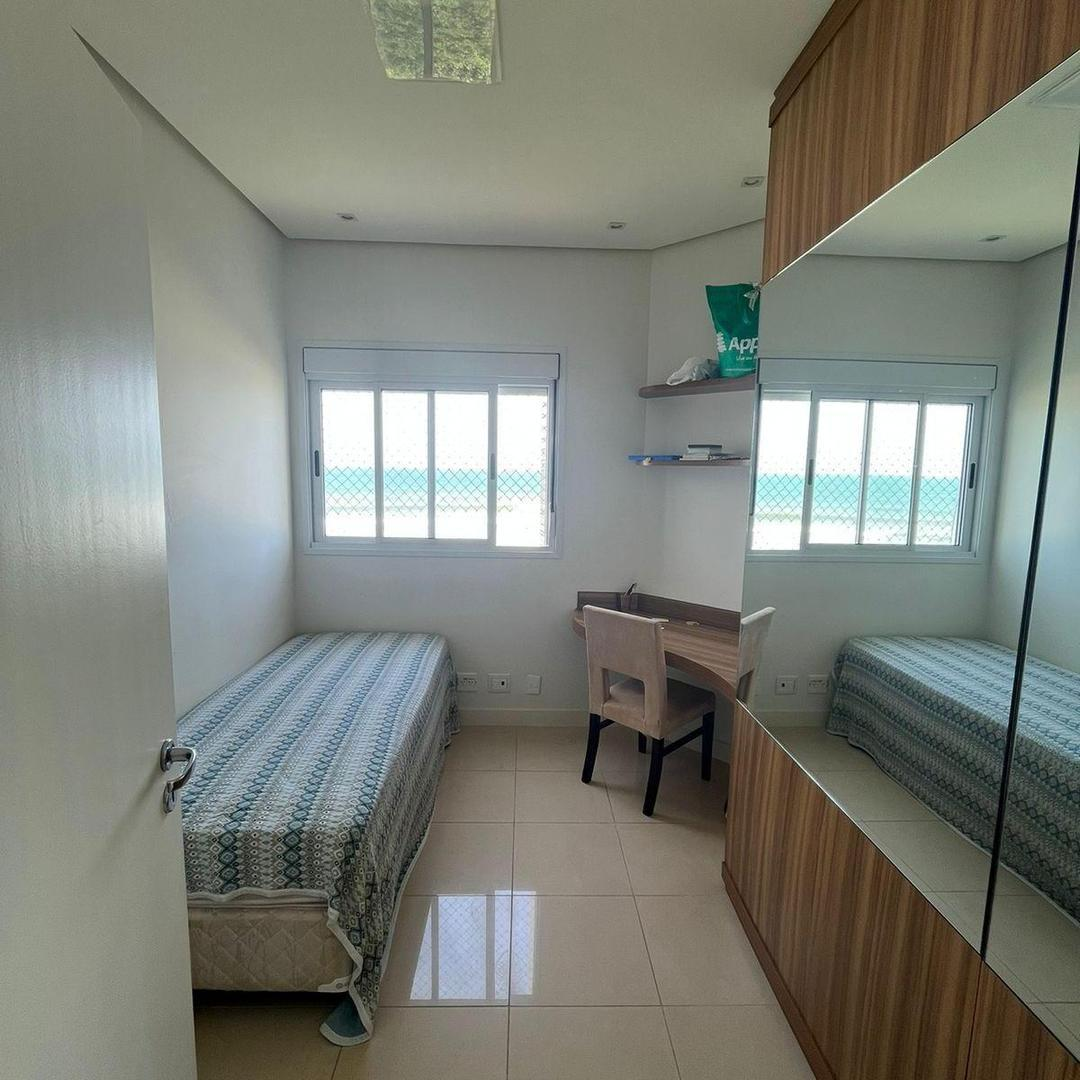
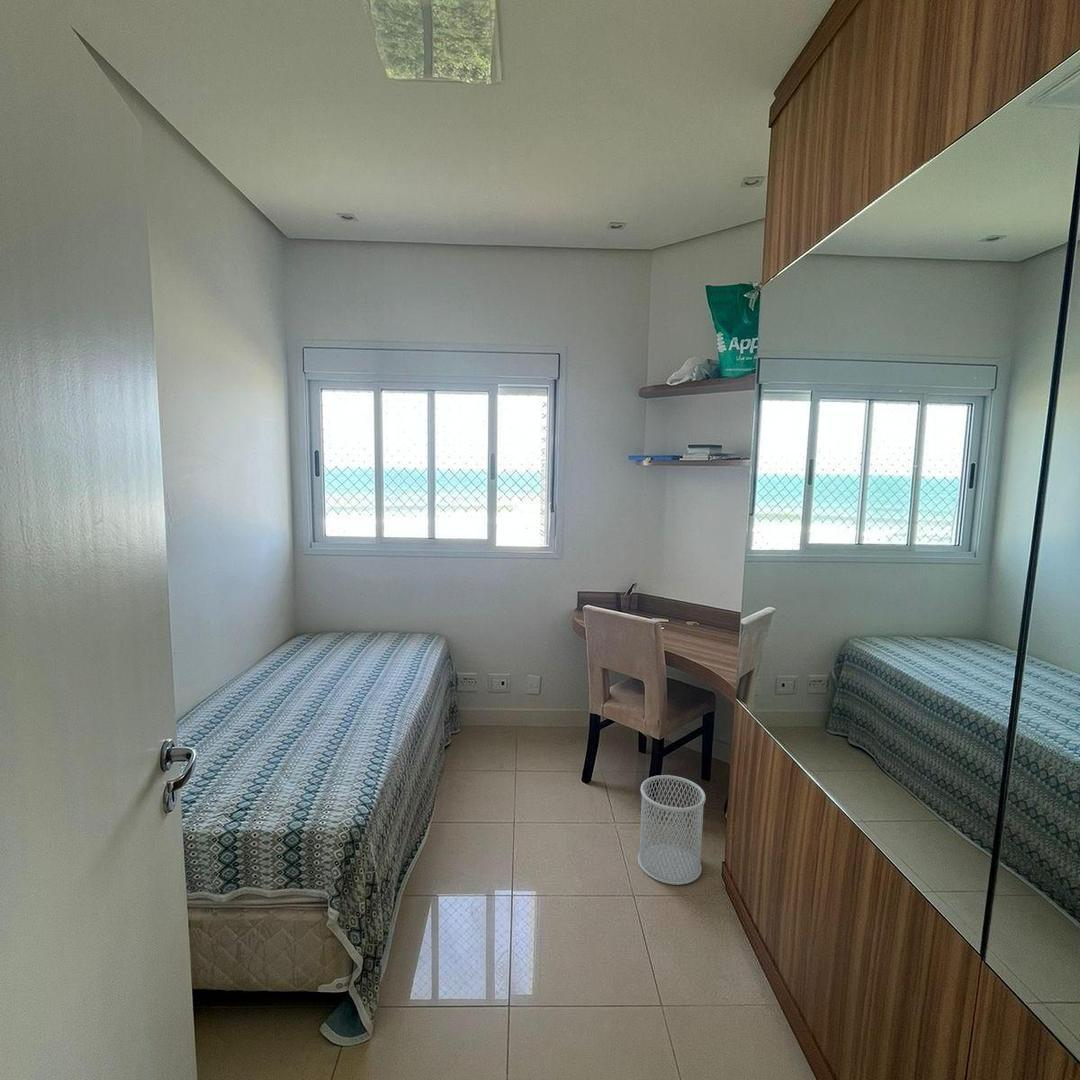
+ wastebasket (671, 827)
